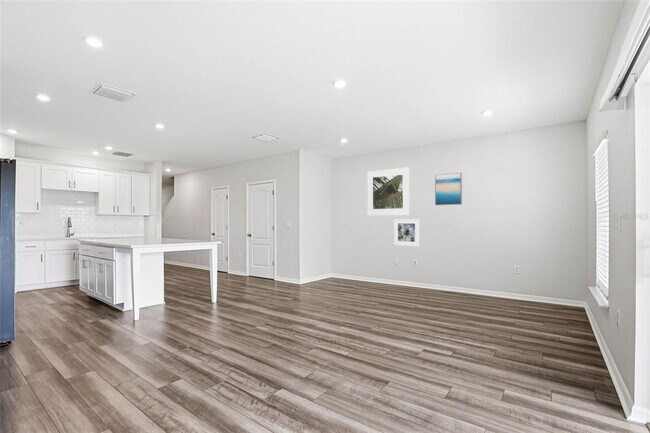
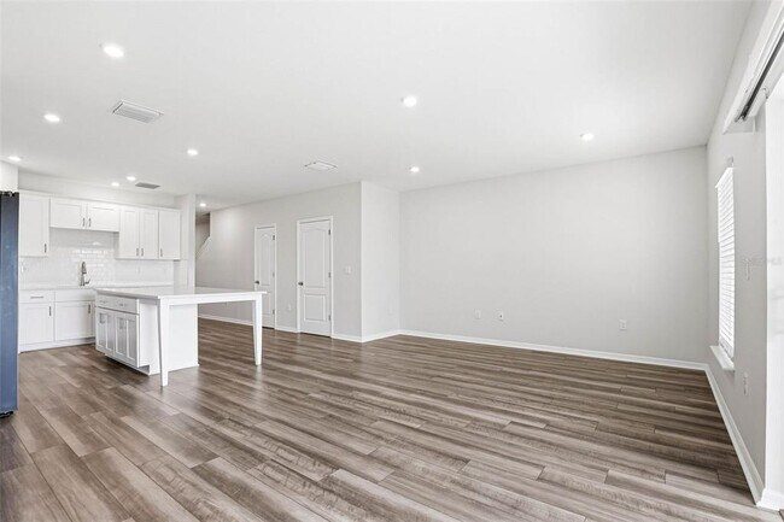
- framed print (406, 232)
- wall art (448, 189)
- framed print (387, 192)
